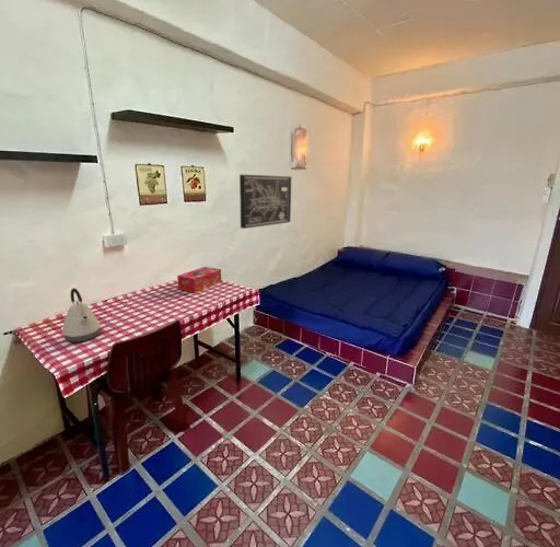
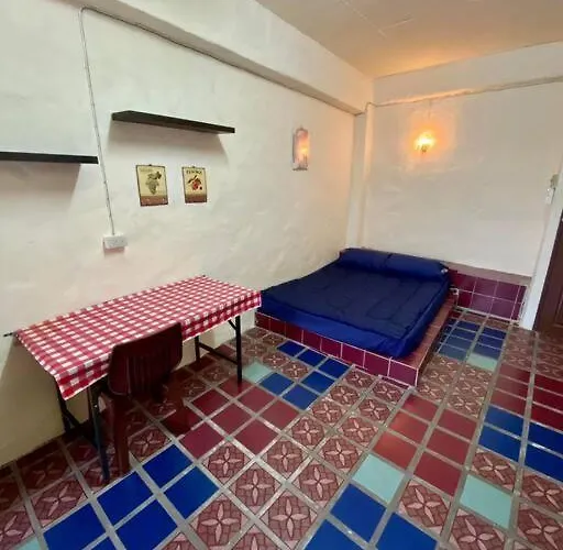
- tissue box (200, 279)
- kettle (79, 313)
- wall art (267, 200)
